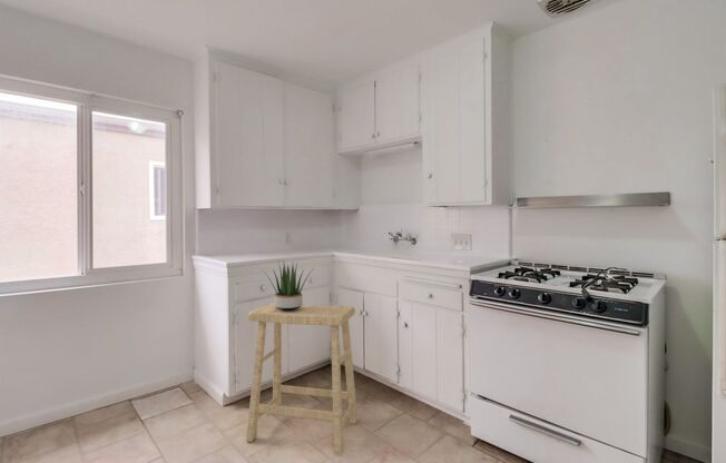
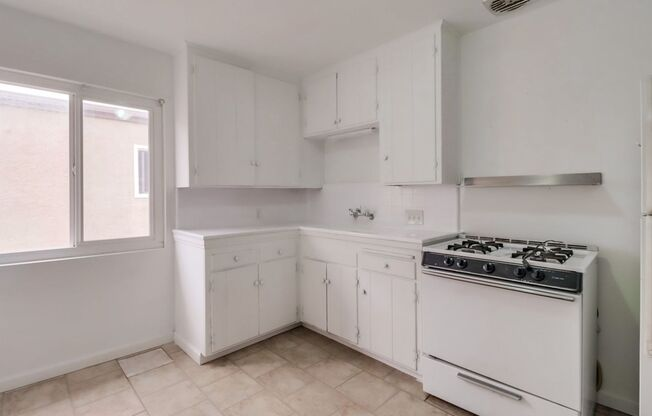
- potted plant (288, 284)
- stool (304, 387)
